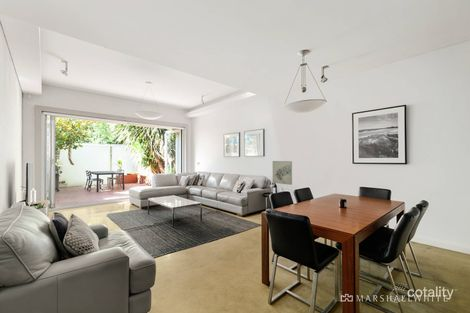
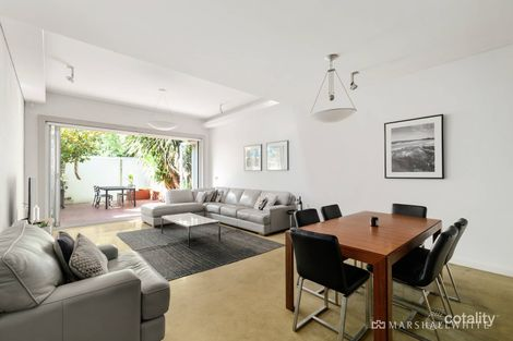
- wall art (281, 172)
